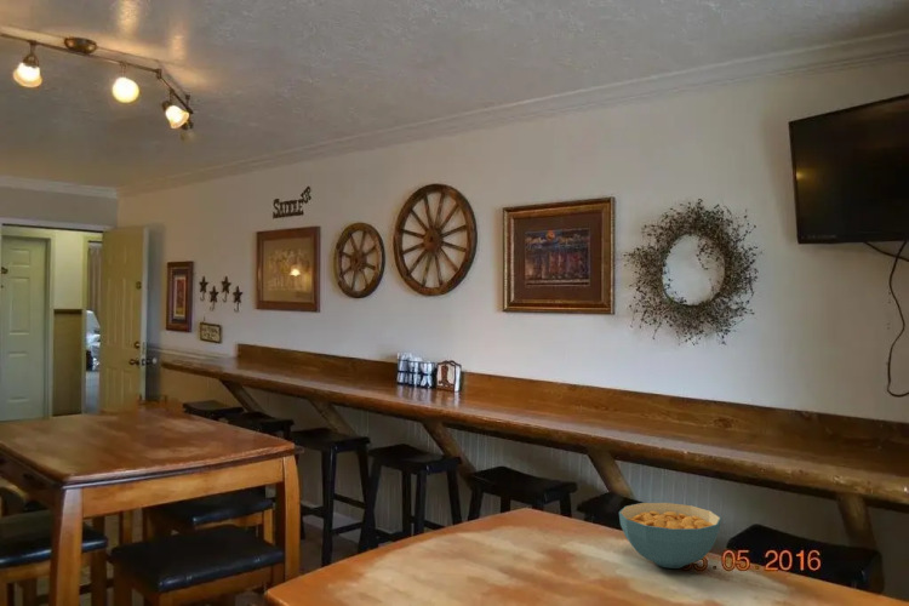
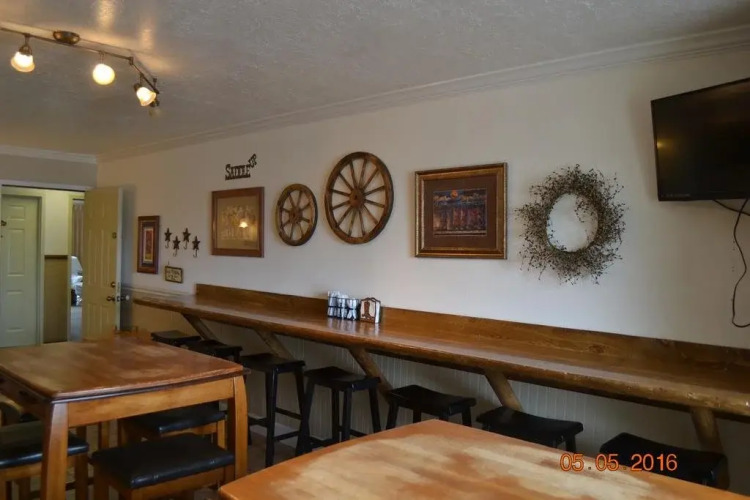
- cereal bowl (669, 538)
